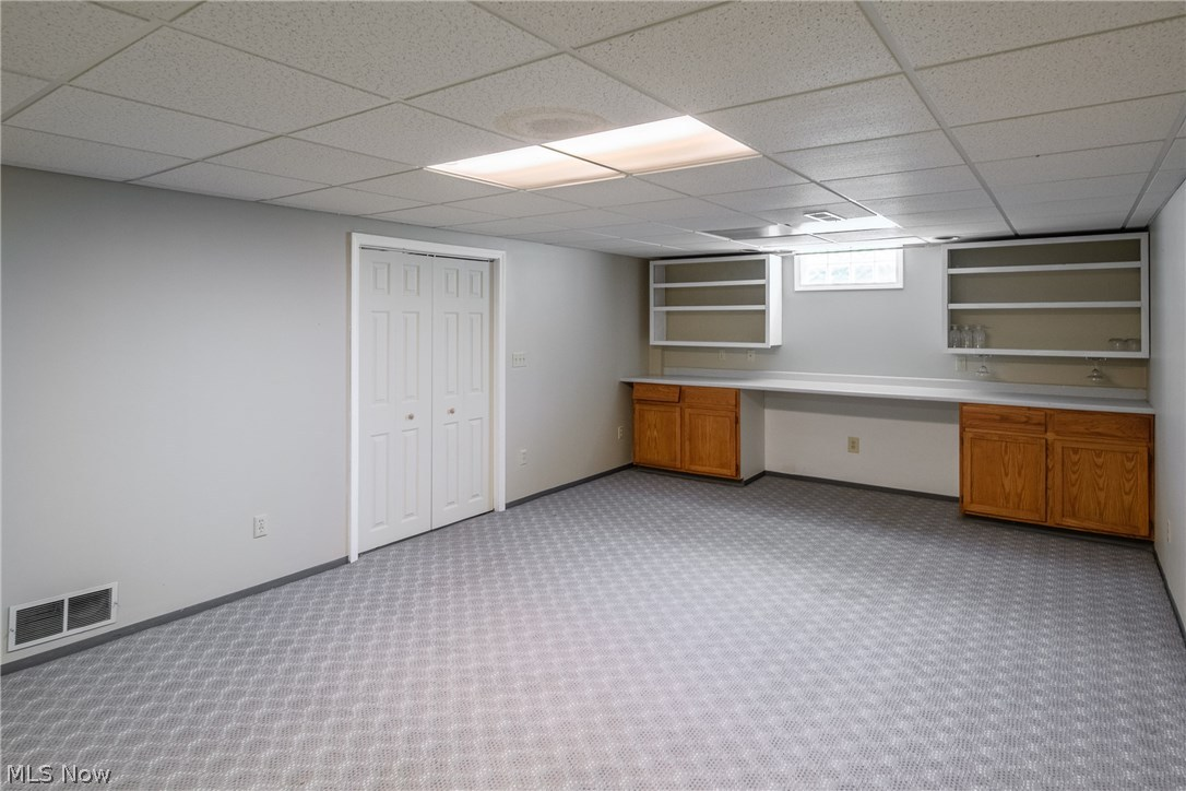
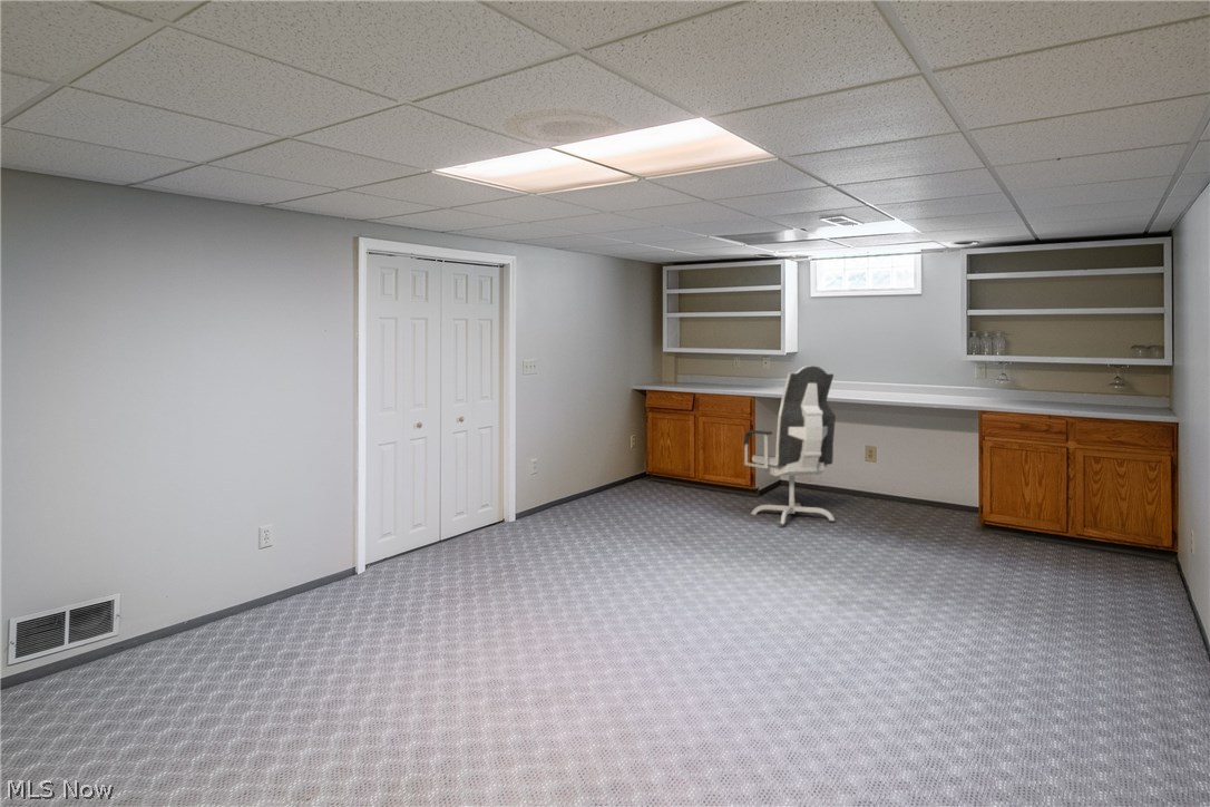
+ office chair (789, 441)
